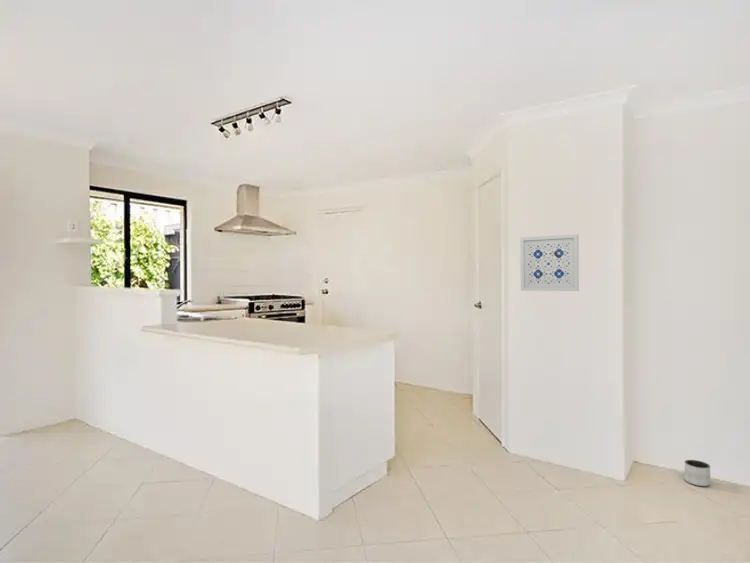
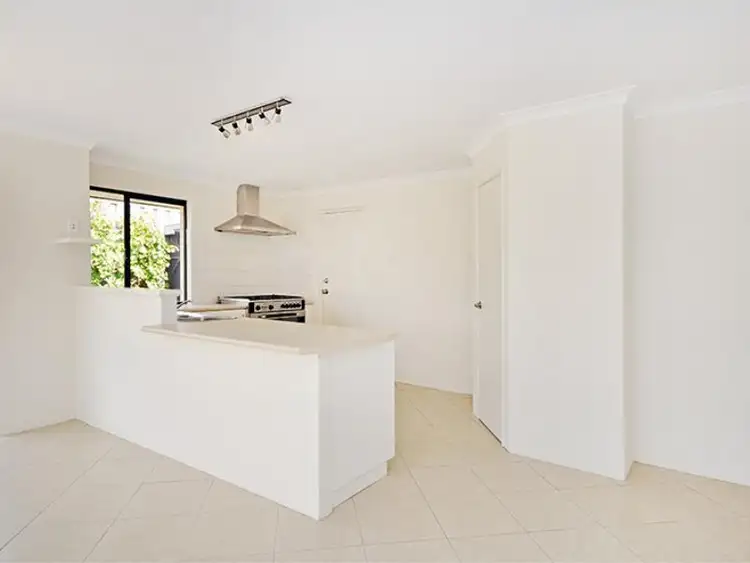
- wall art (548, 263)
- planter (697, 473)
